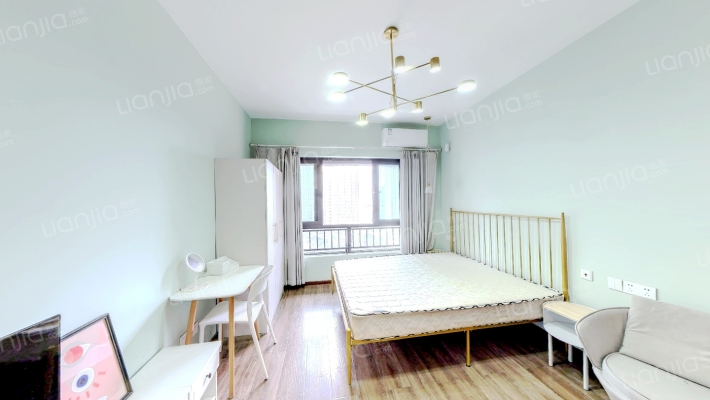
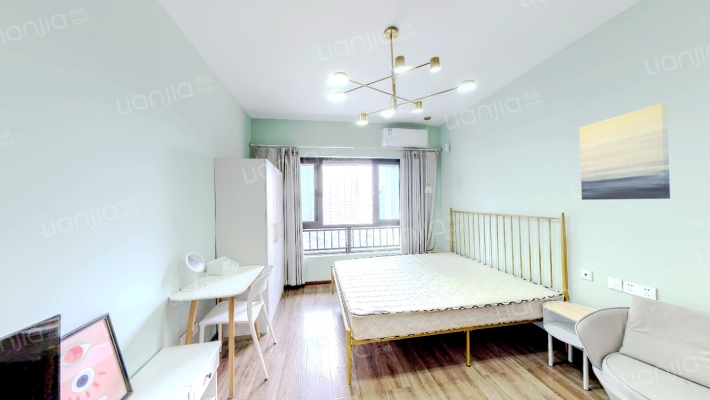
+ wall art (618, 158)
